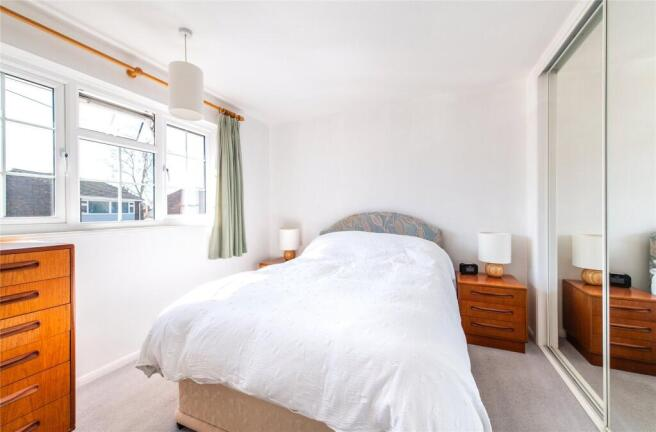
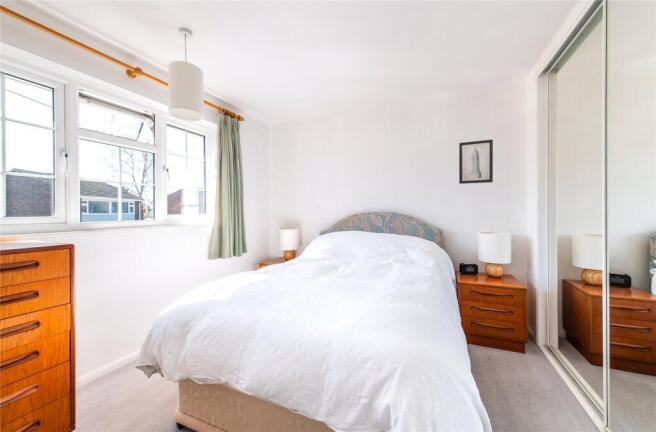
+ wall art (475, 162)
